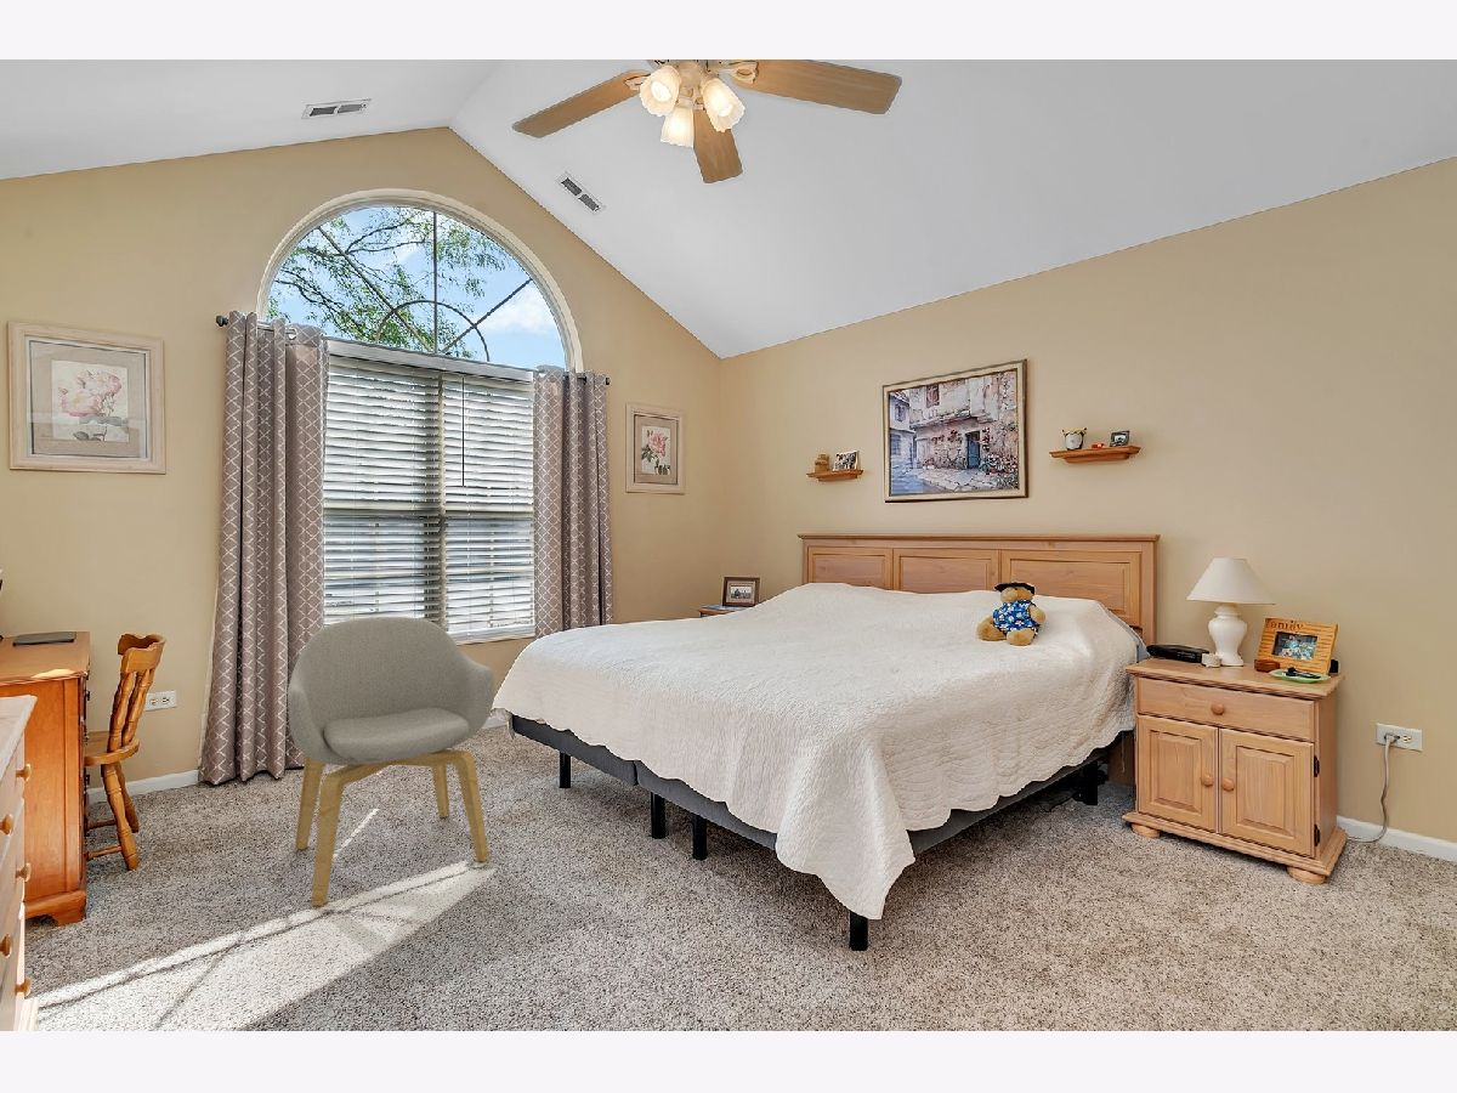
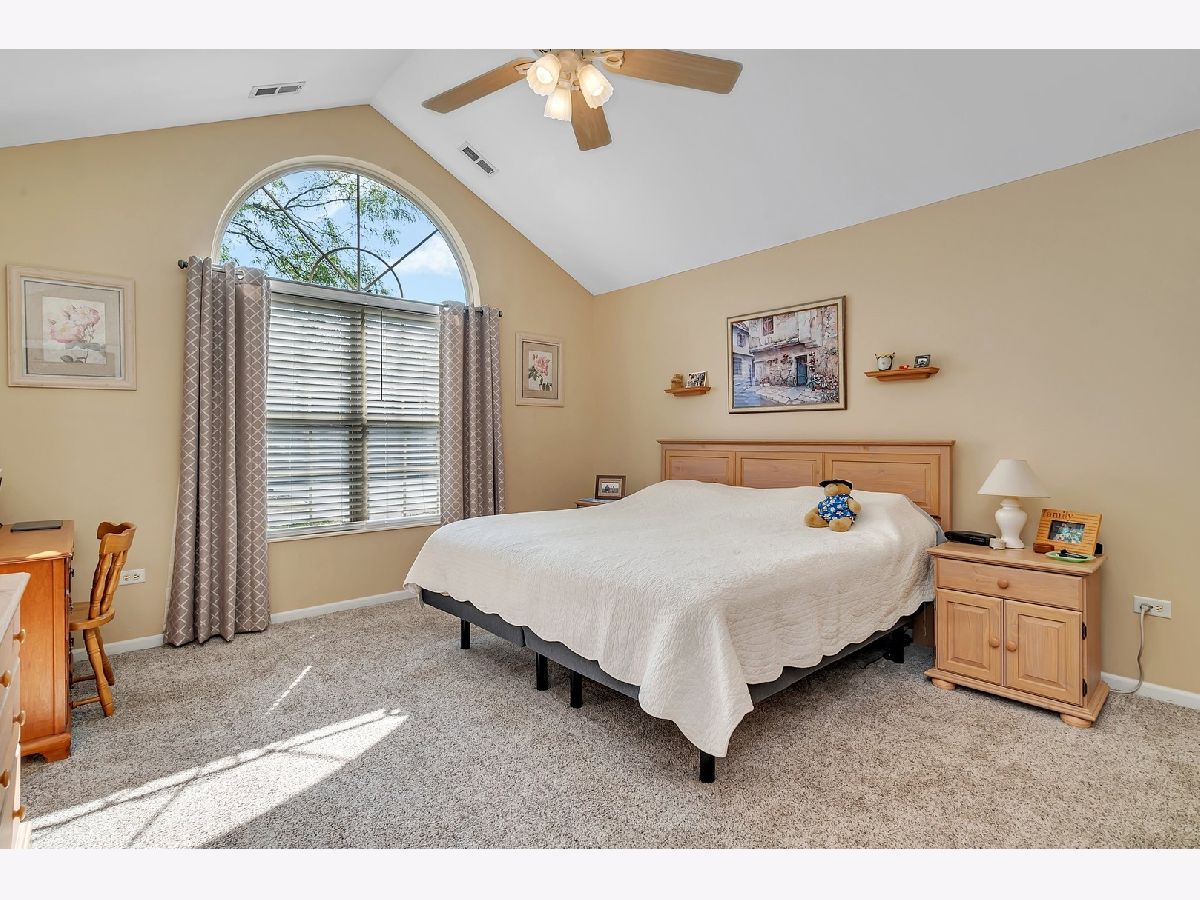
- armchair (390, 738)
